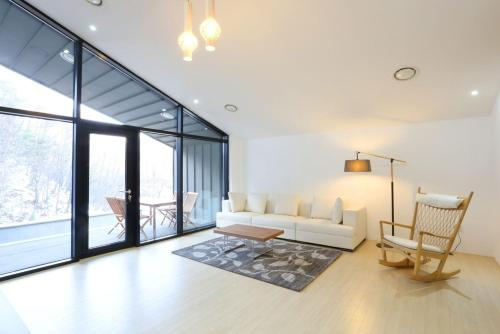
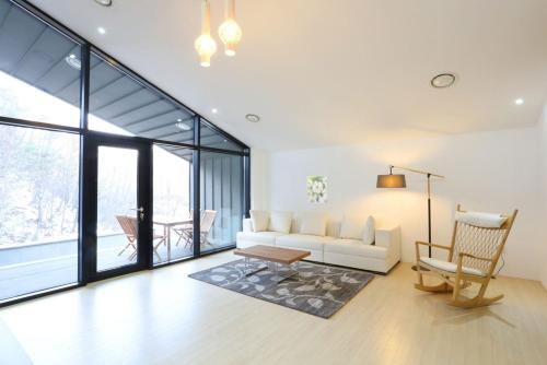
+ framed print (317, 189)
